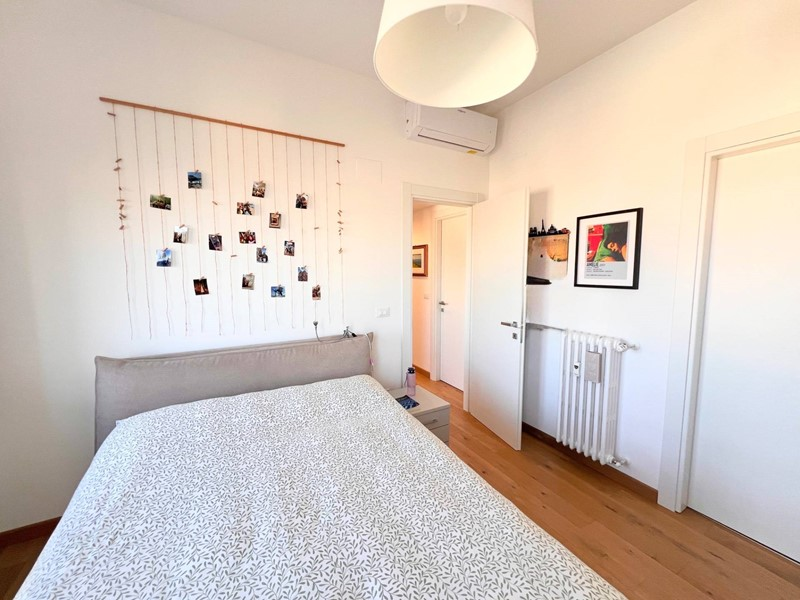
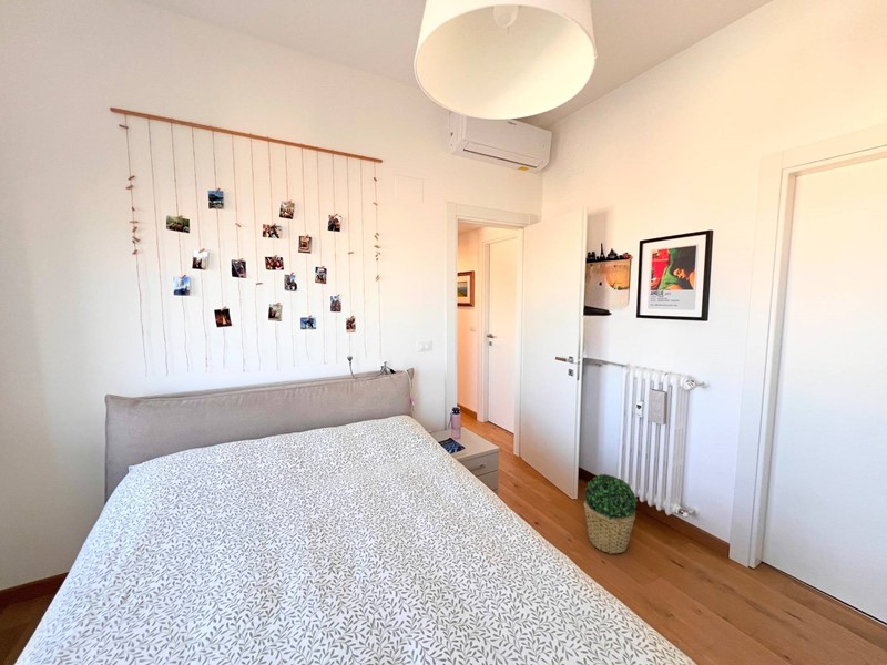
+ potted plant (609, 510)
